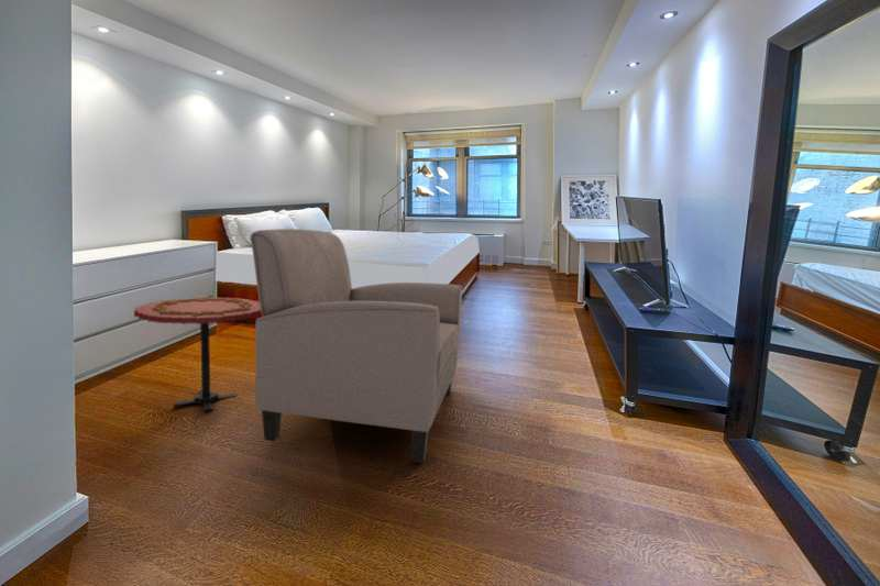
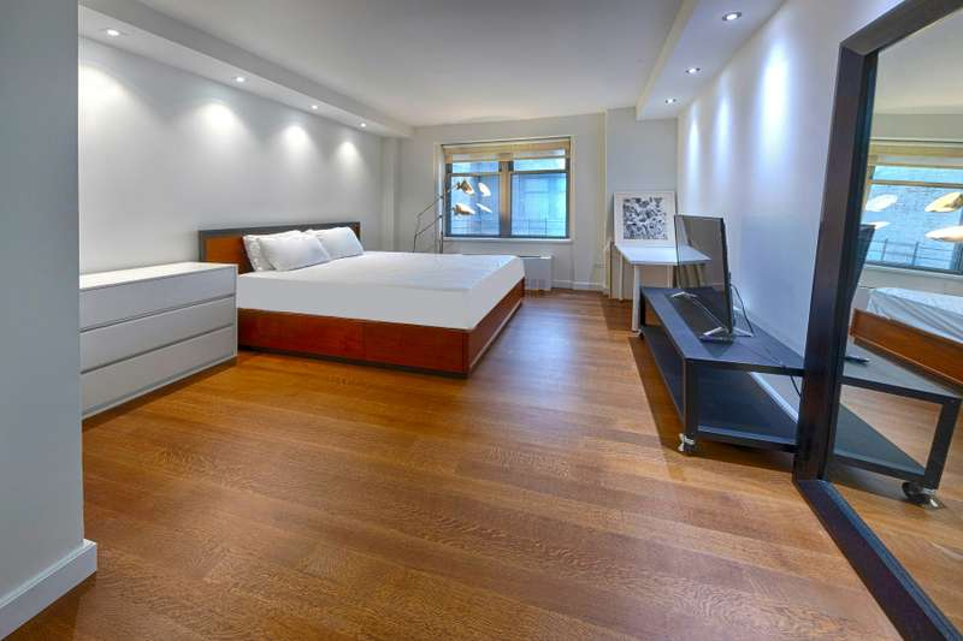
- side table (205, 353)
- chair (370, 327)
